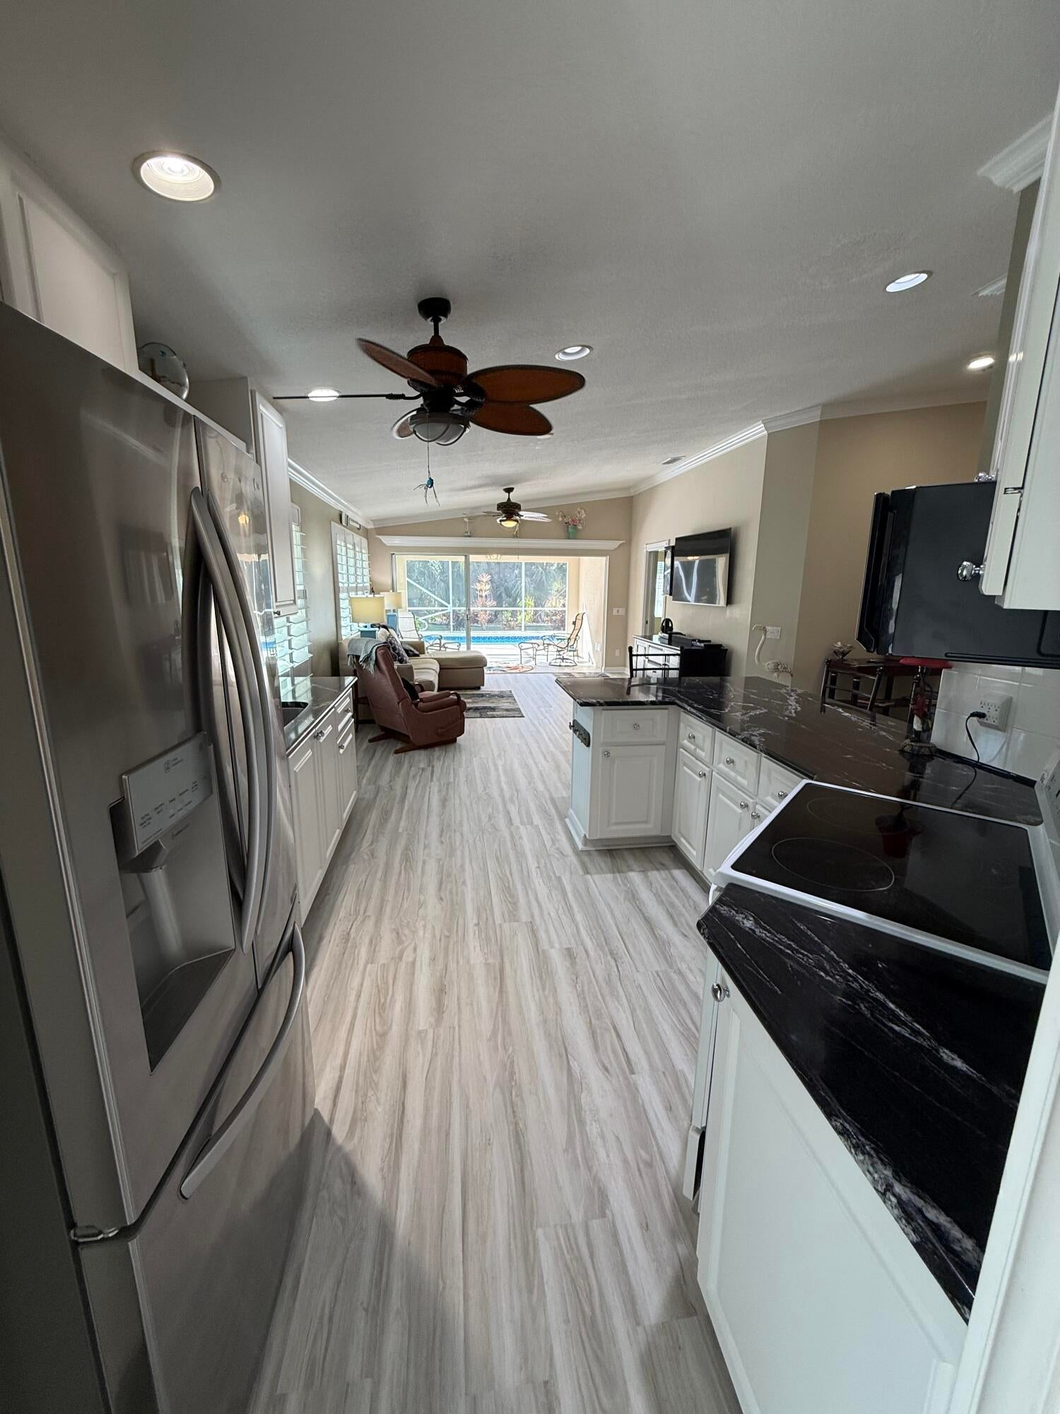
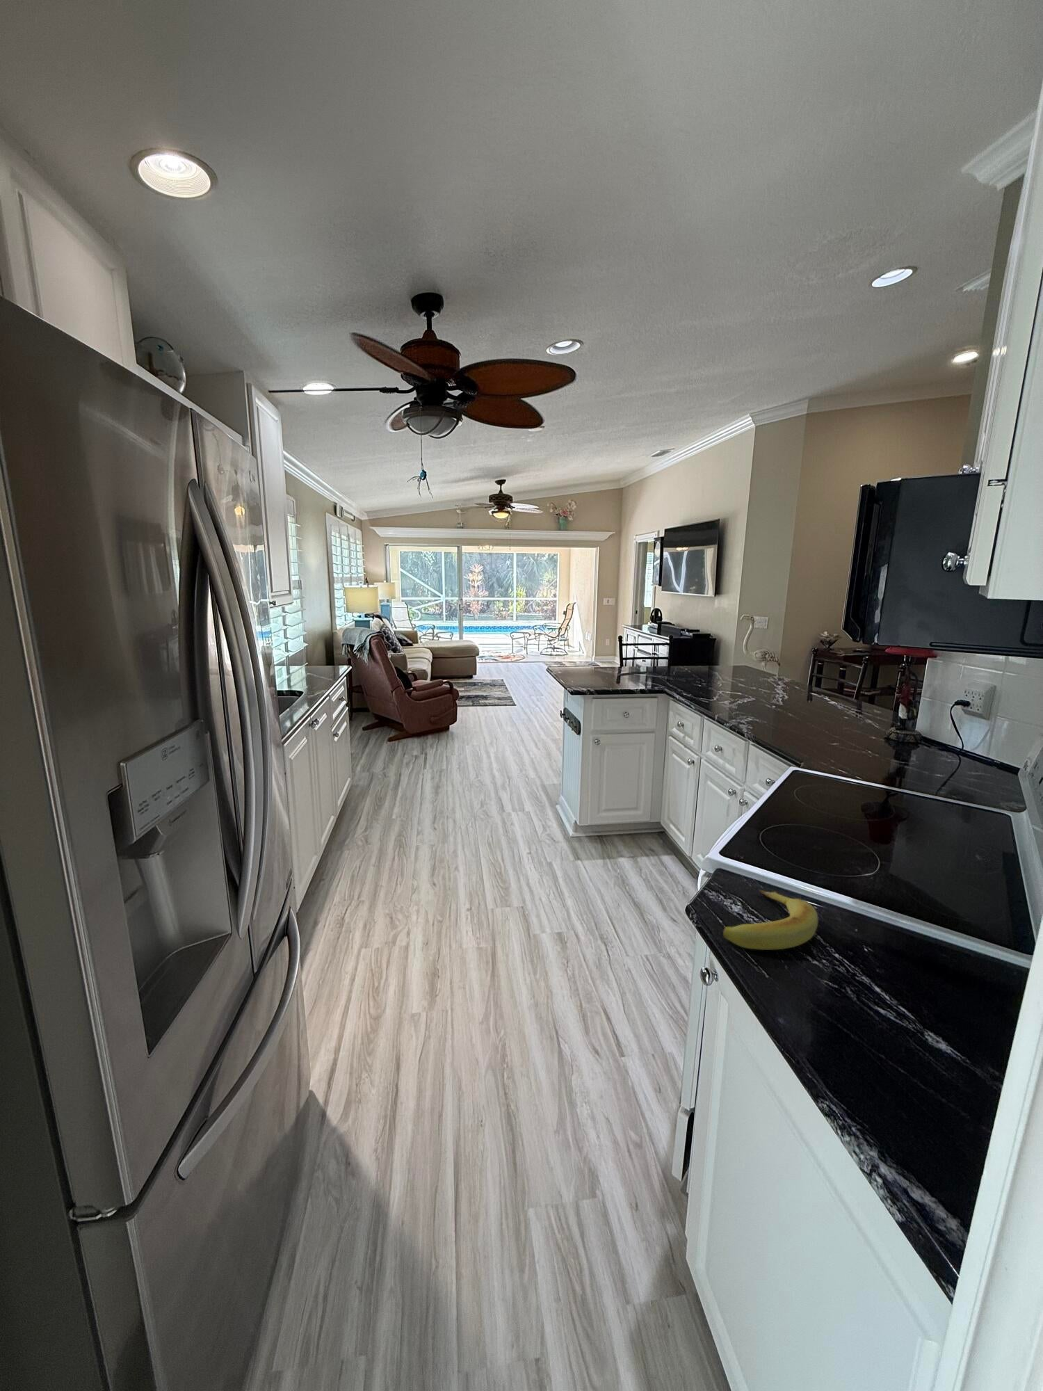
+ banana (770, 921)
